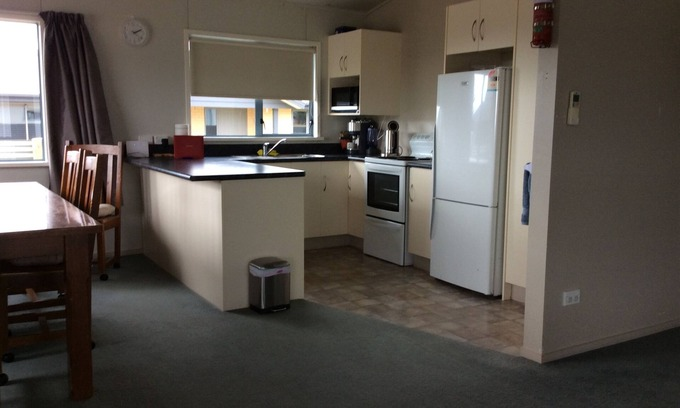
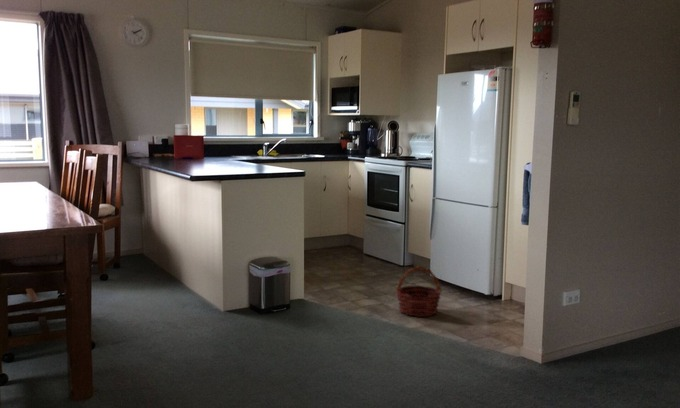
+ basket (419, 289)
